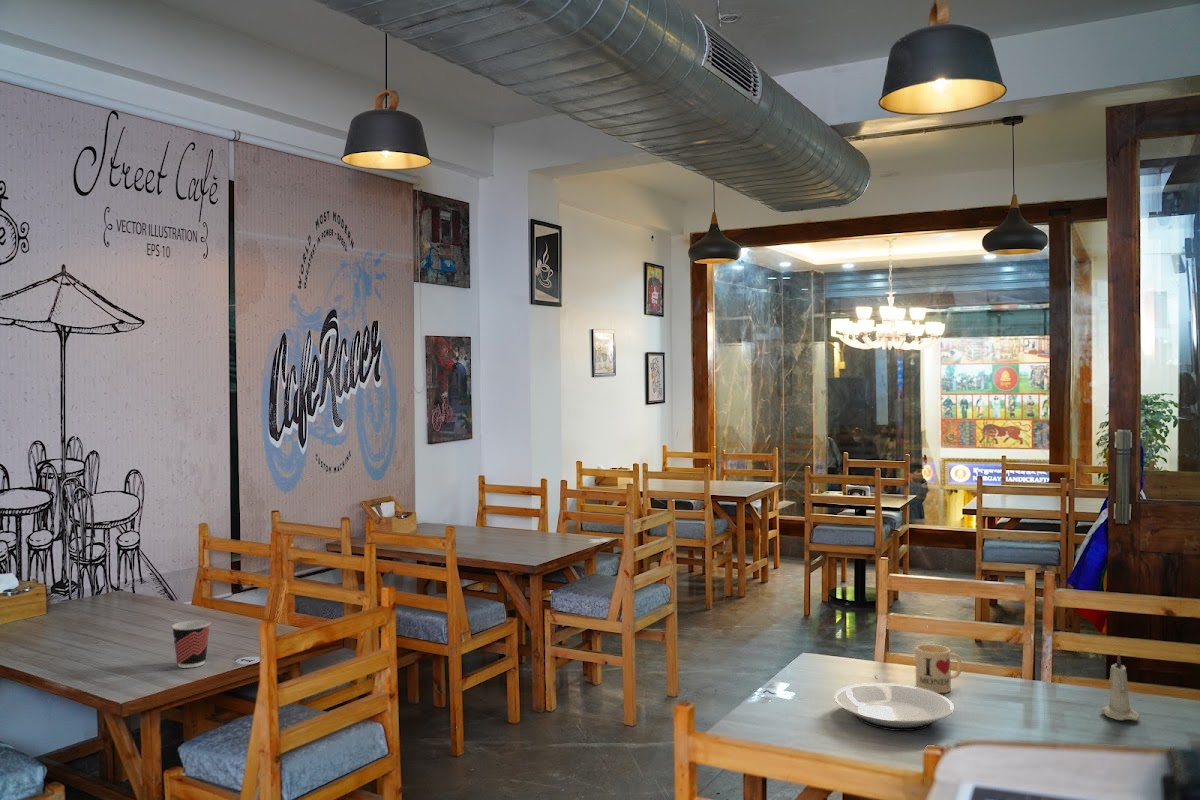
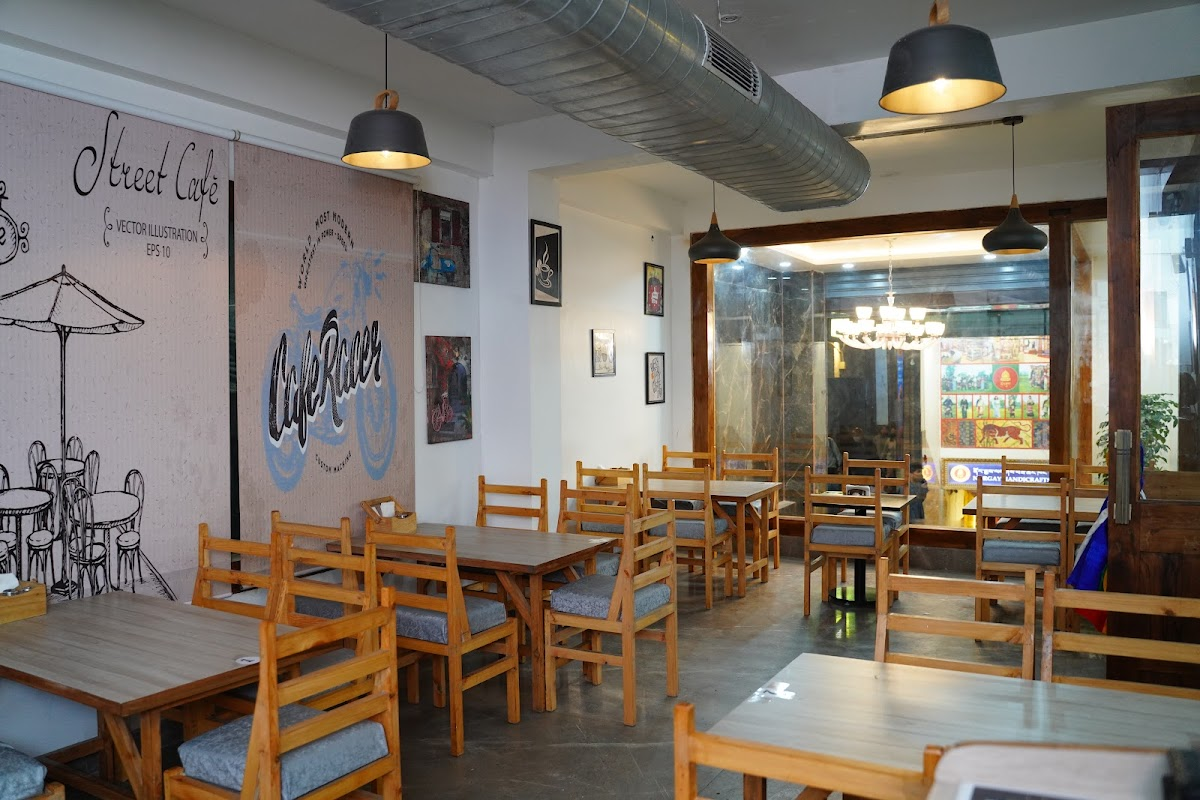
- candle (1118, 684)
- plate (893, 709)
- cup (191, 644)
- mug (939, 668)
